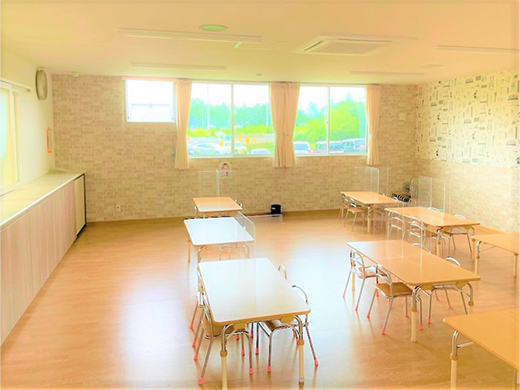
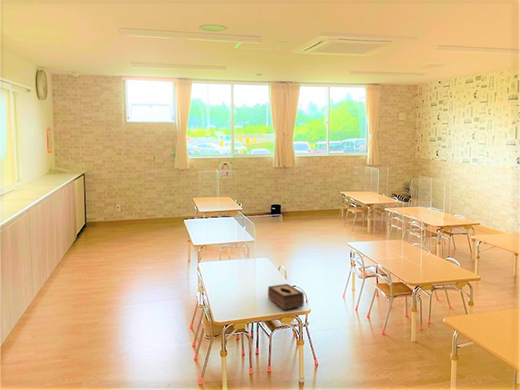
+ tissue box (285, 296)
